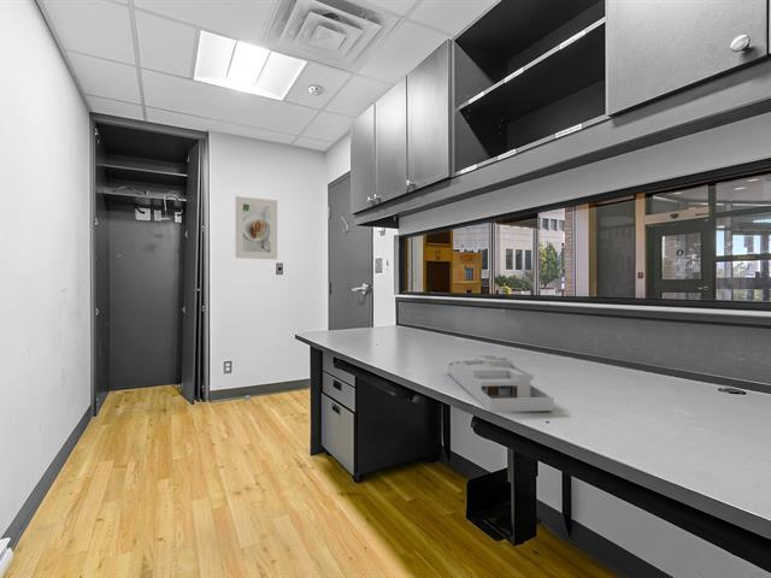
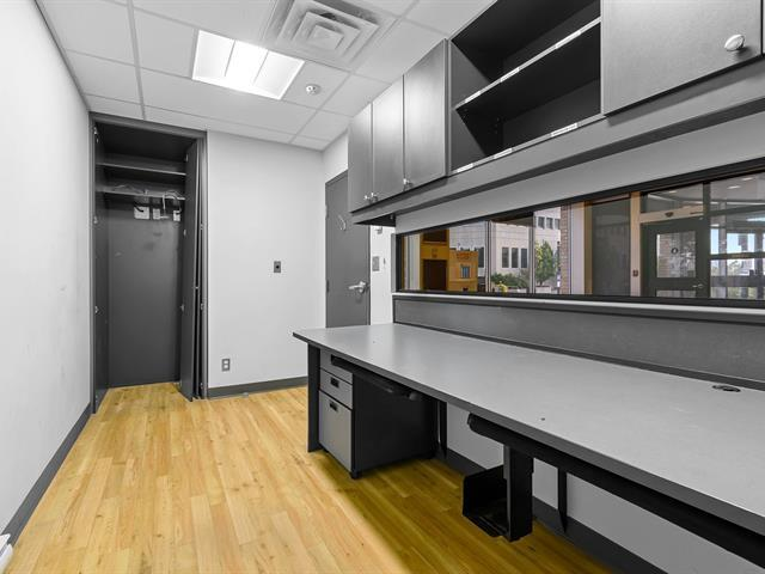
- desk organizer (490, 373)
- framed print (257, 228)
